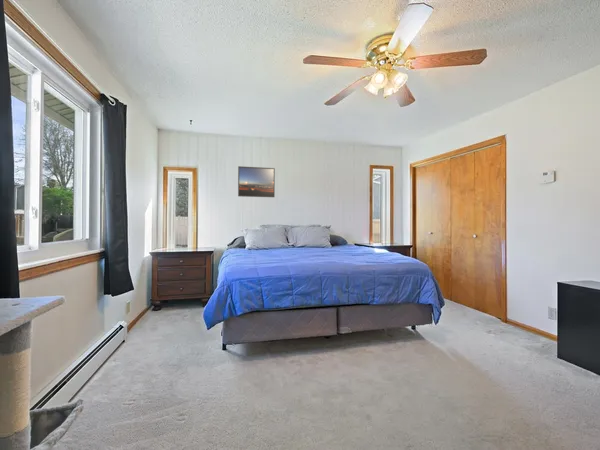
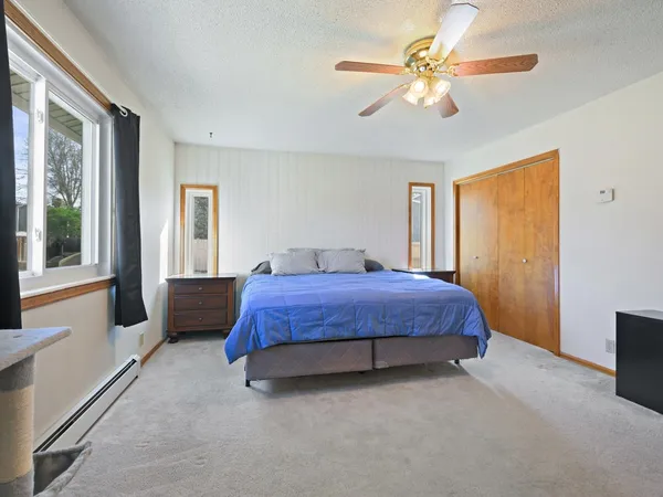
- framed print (256, 182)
